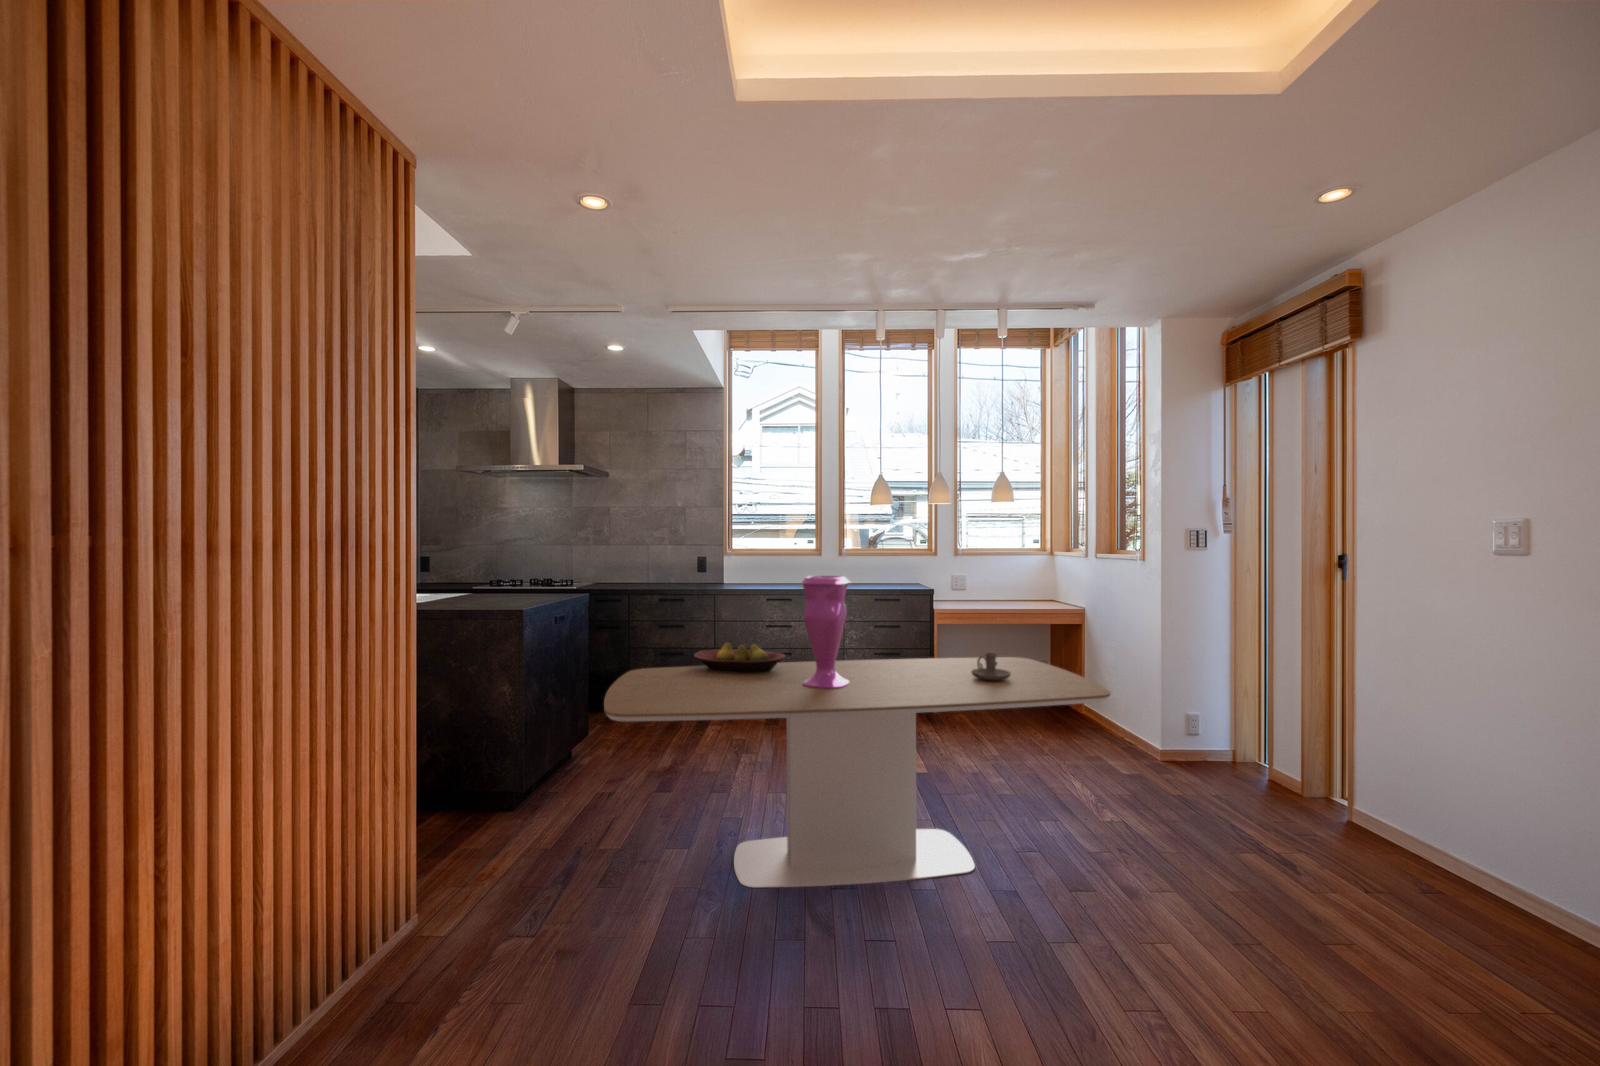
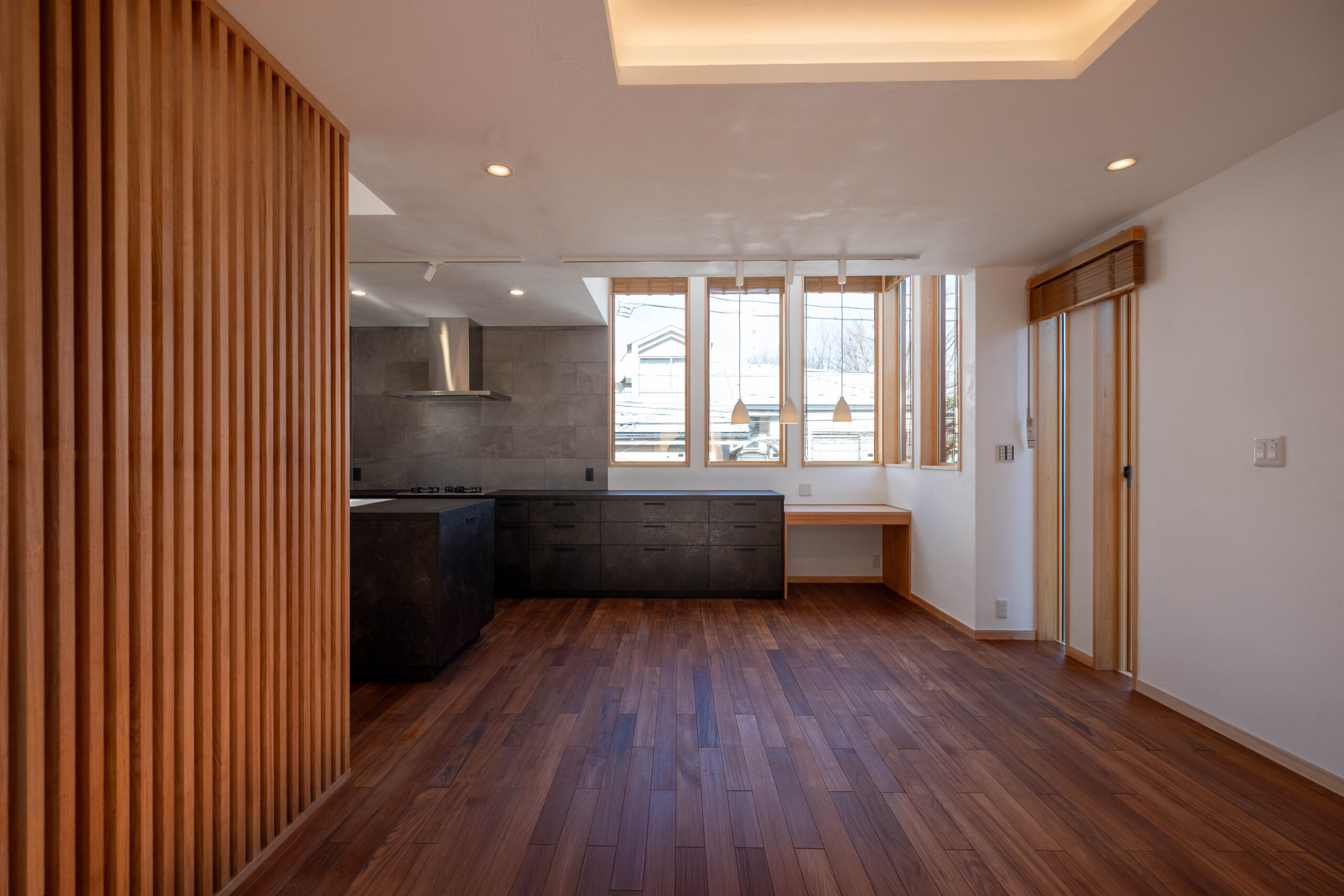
- fruit bowl (739, 656)
- dining table (851, 769)
- vase (825, 629)
- candle holder (989, 664)
